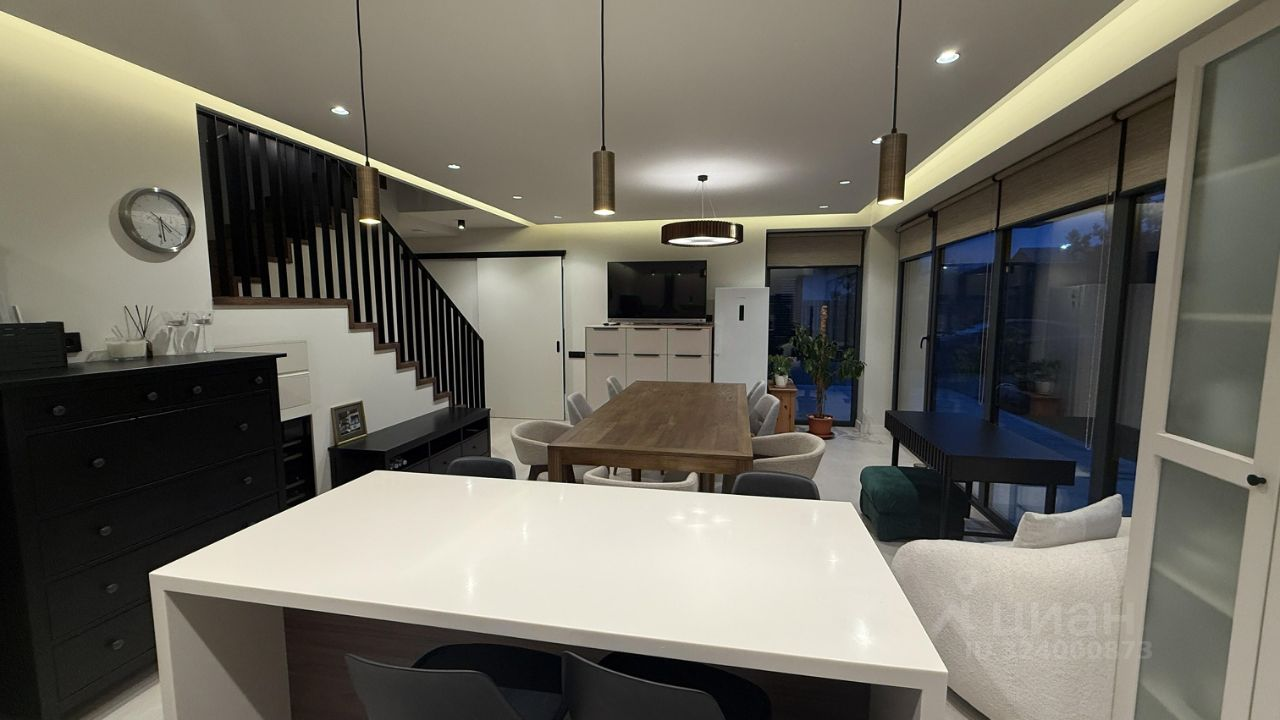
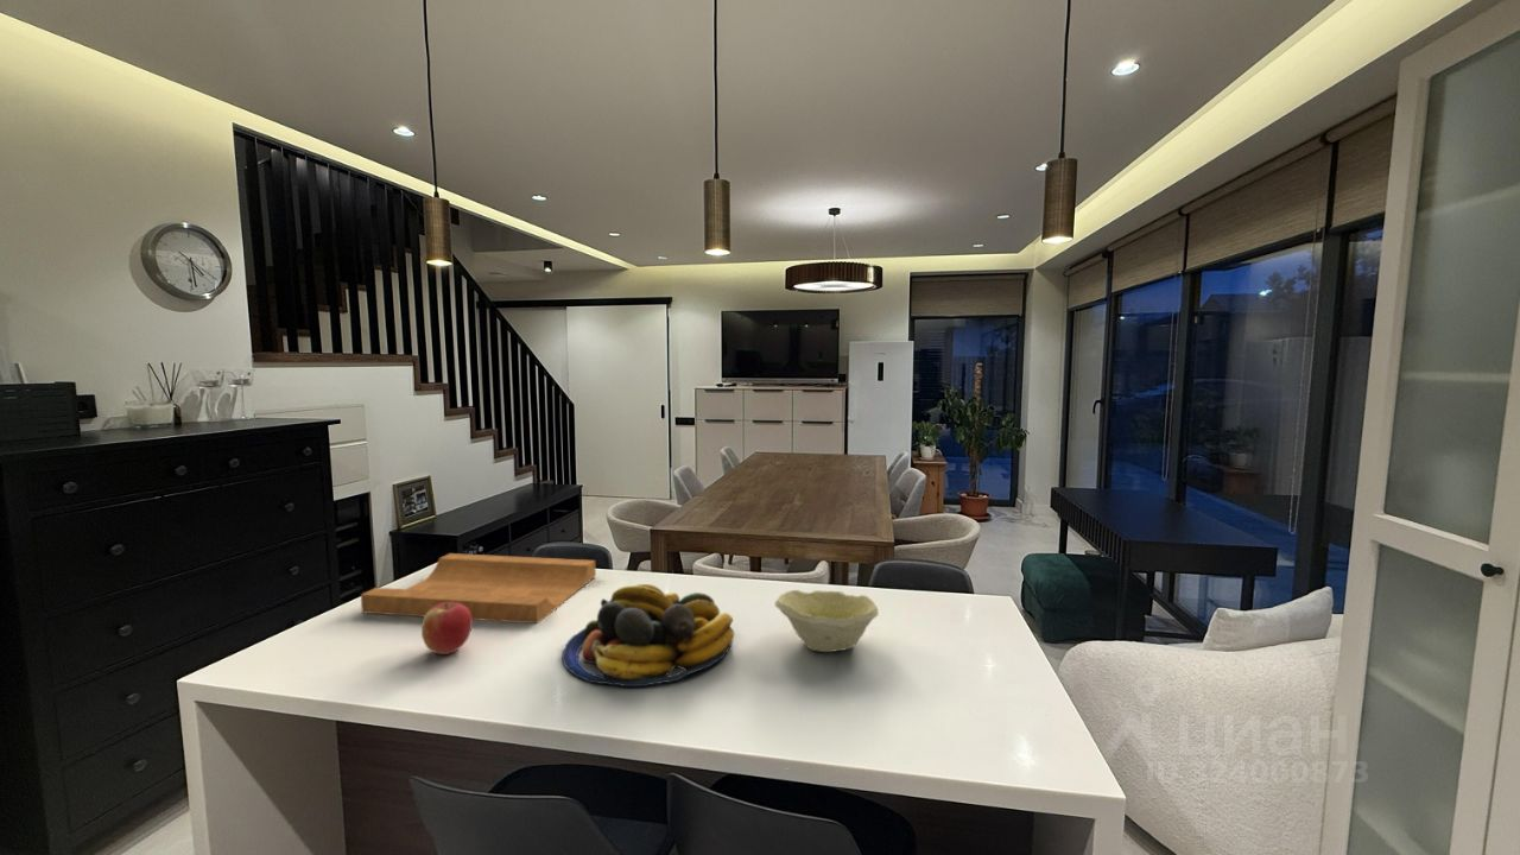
+ apple (446, 626)
+ fruit bowl (648, 616)
+ cutting board (488, 584)
+ bowl (825, 619)
